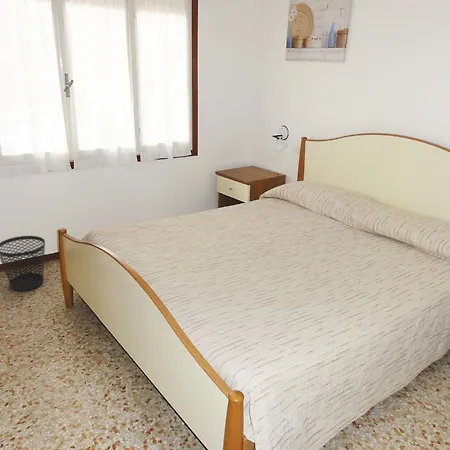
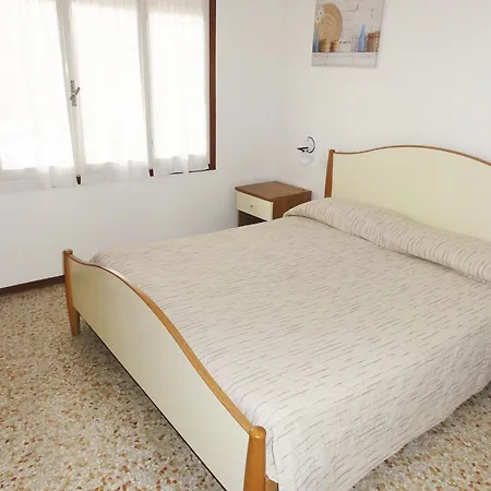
- wastebasket (24, 263)
